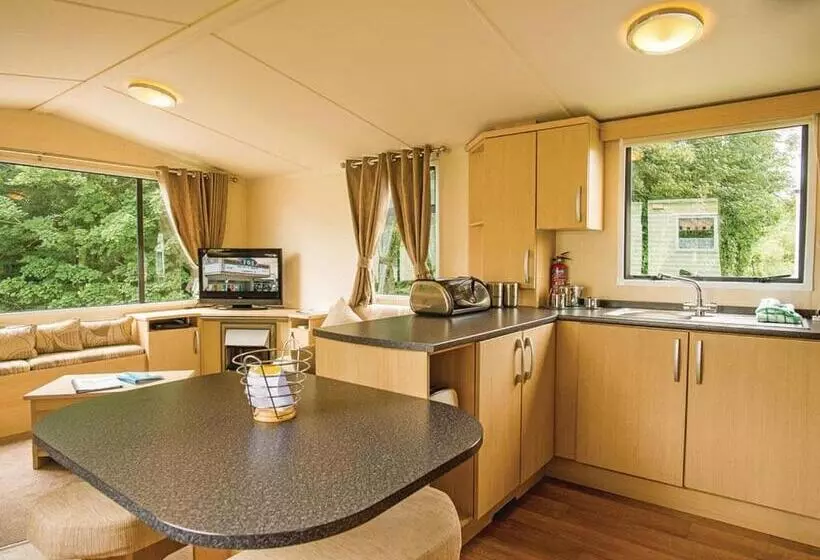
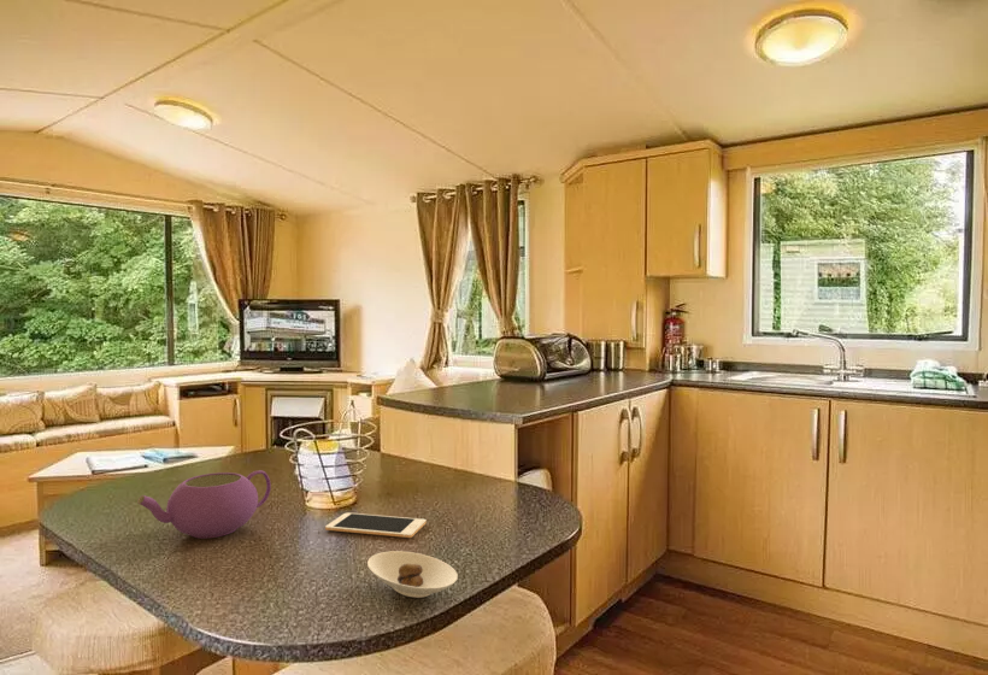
+ saucer (411, 575)
+ teapot (210, 505)
+ cell phone (376, 524)
